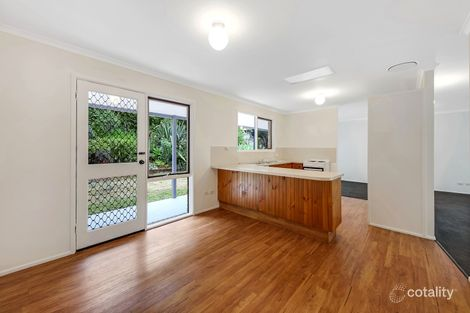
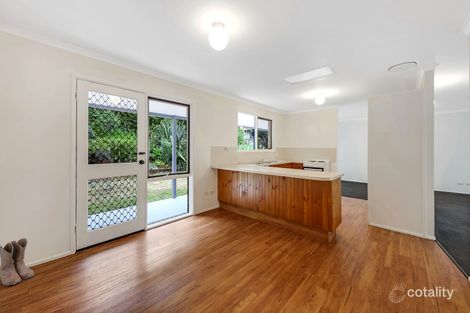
+ boots (16, 259)
